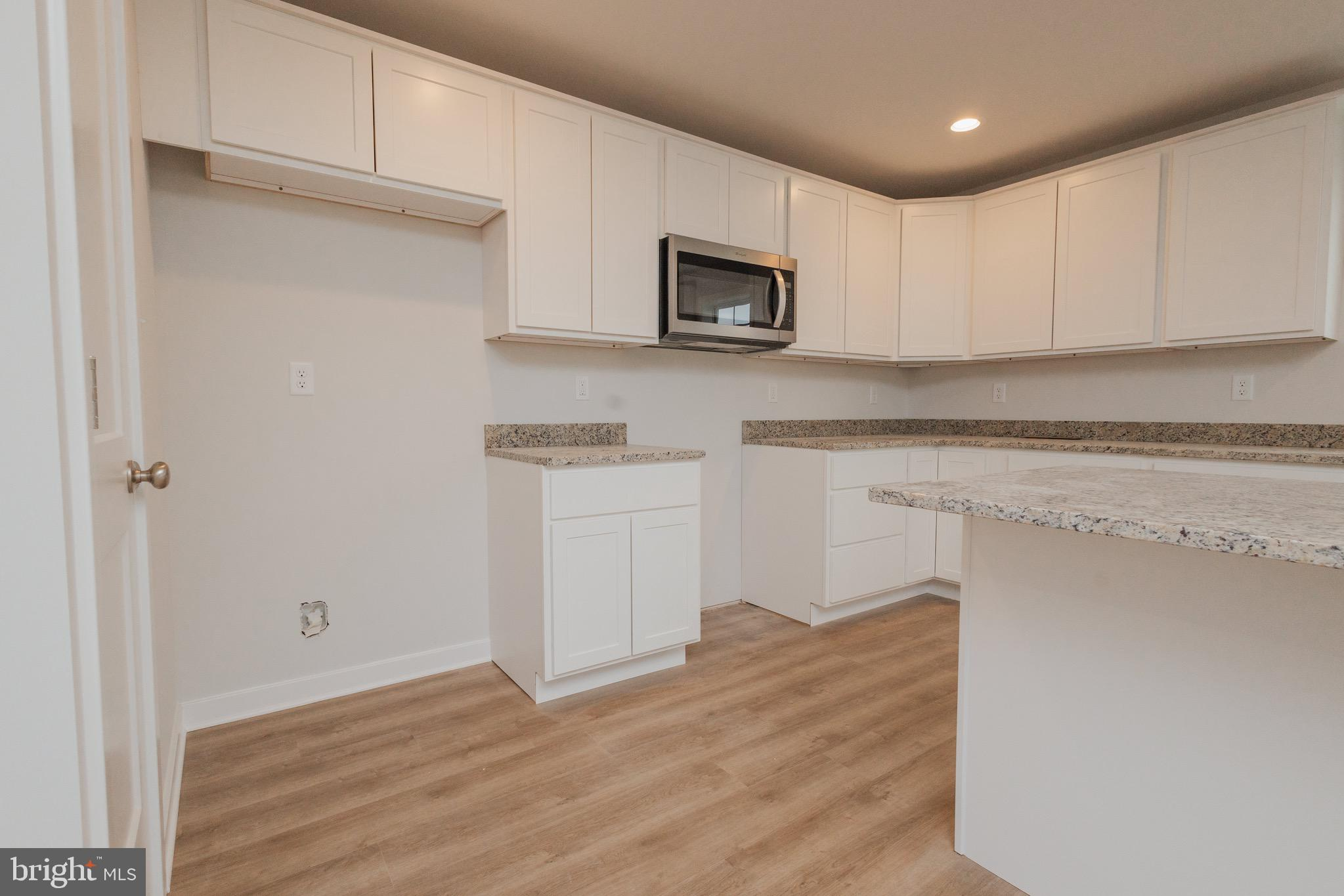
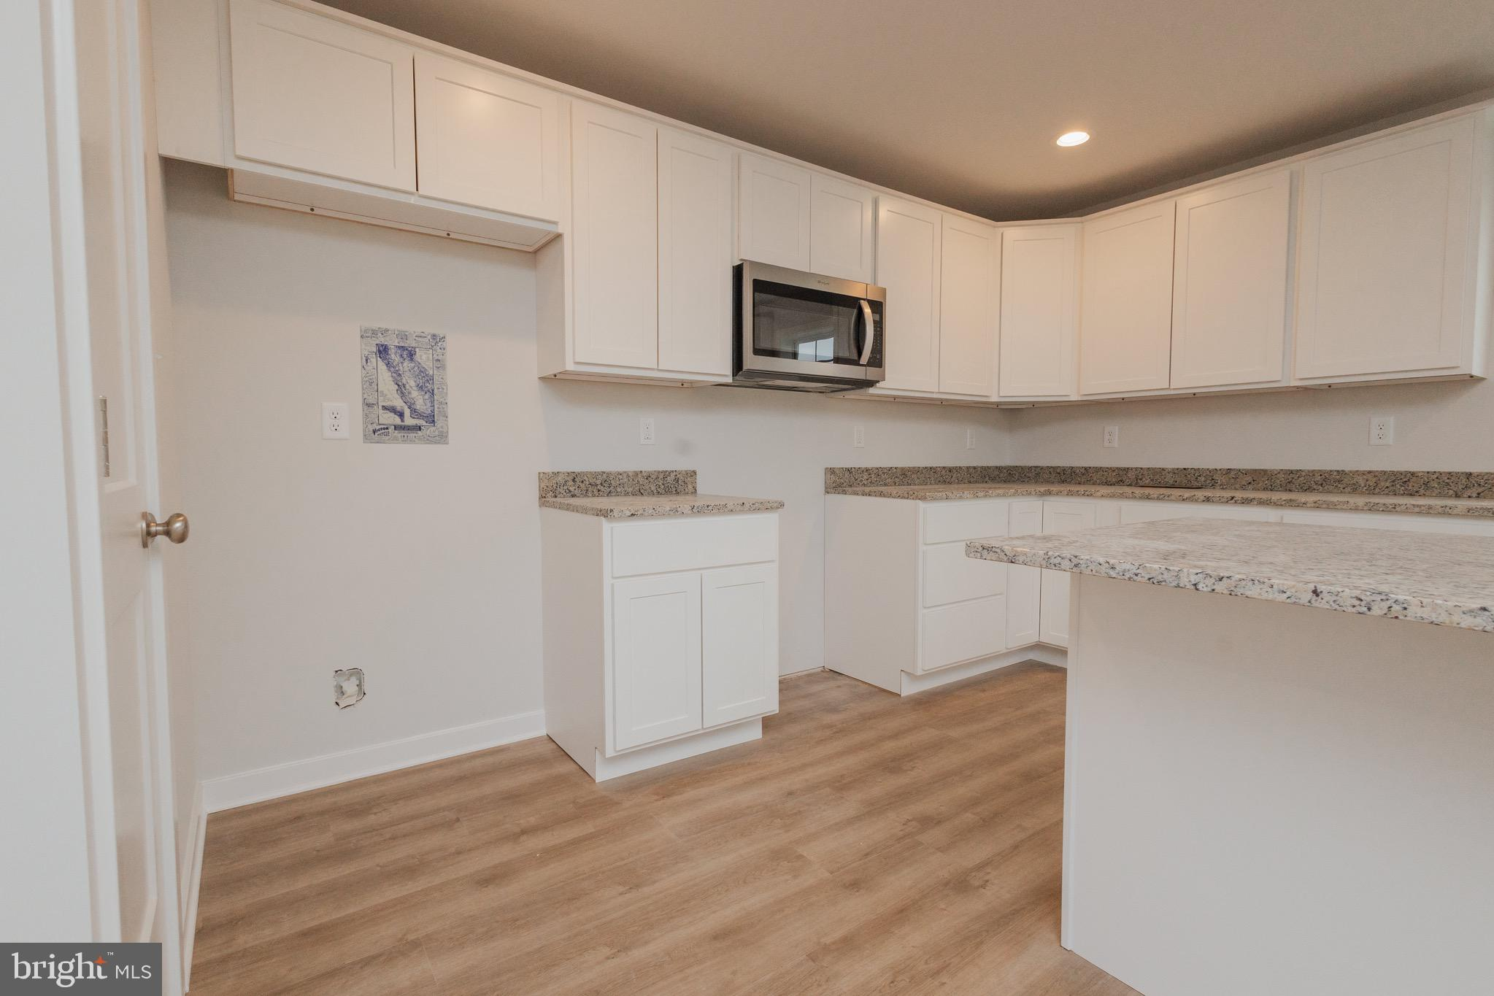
+ wall art (406, 387)
